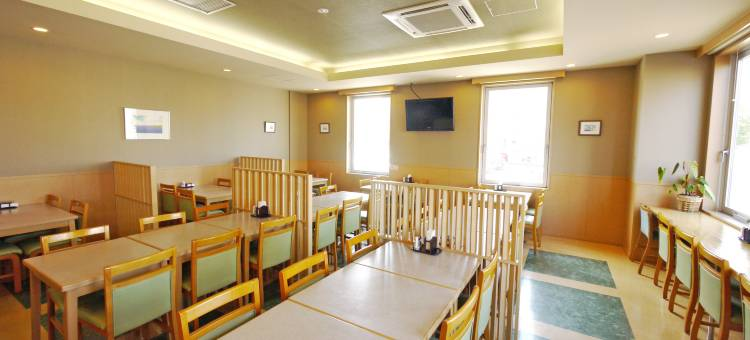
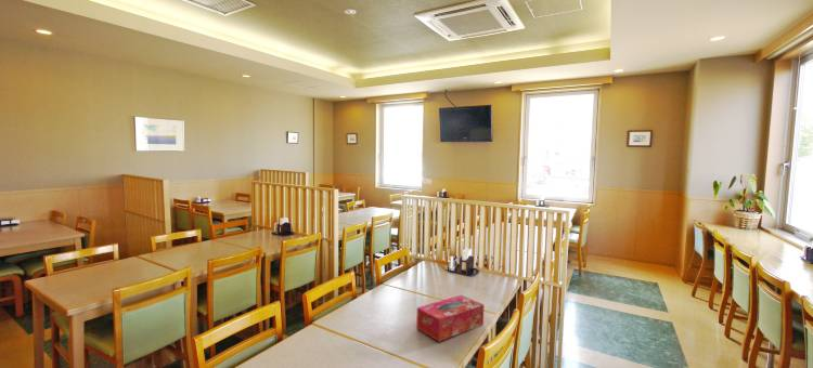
+ tissue box (450, 316)
